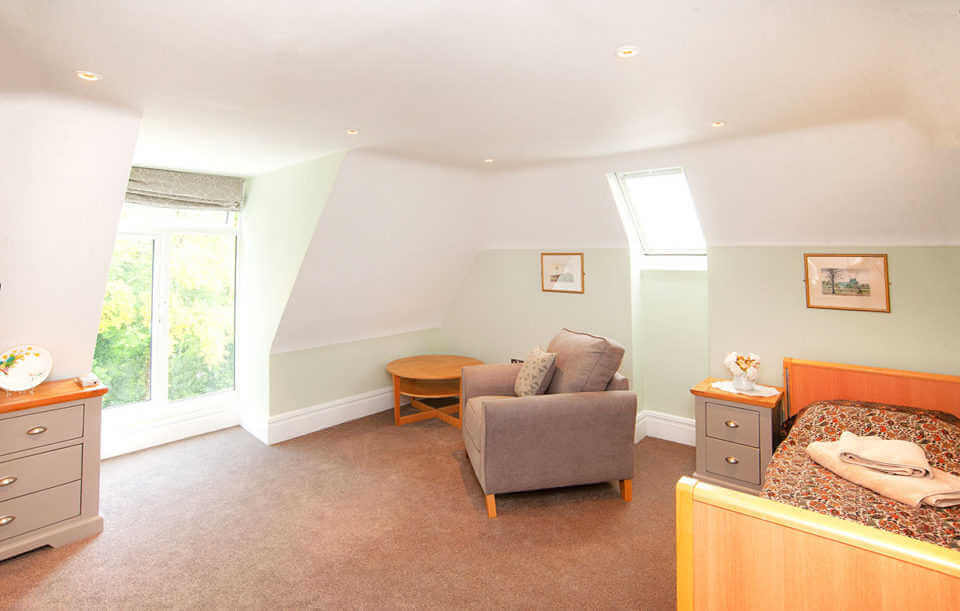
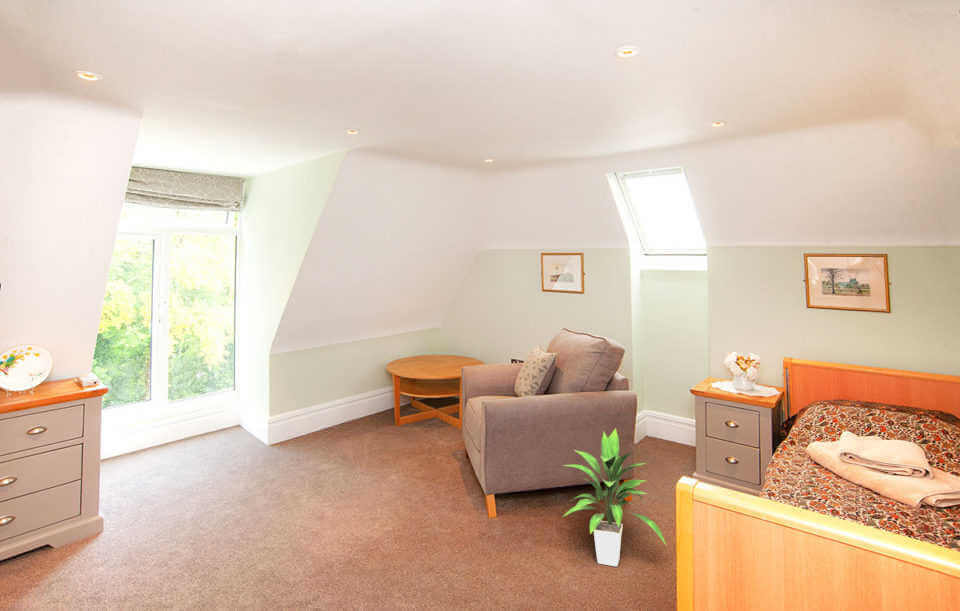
+ indoor plant (612, 498)
